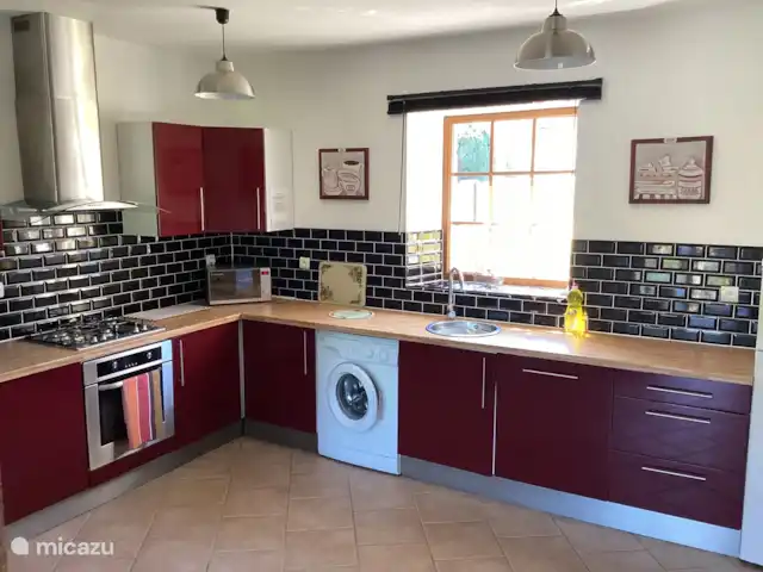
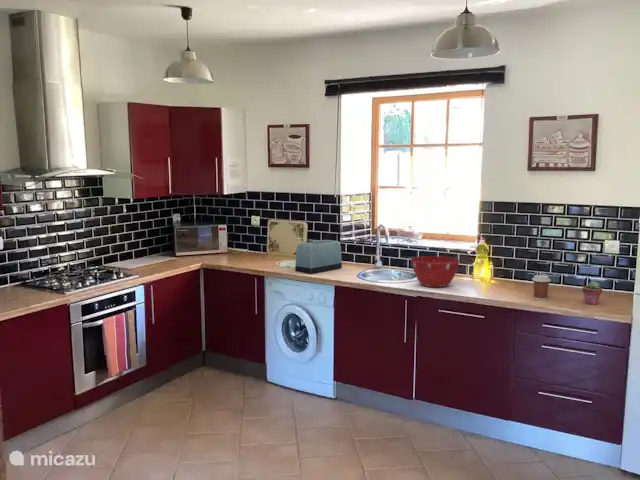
+ potted succulent (592, 292)
+ toaster (319, 255)
+ coffee cup (541, 287)
+ mixing bowl (434, 272)
